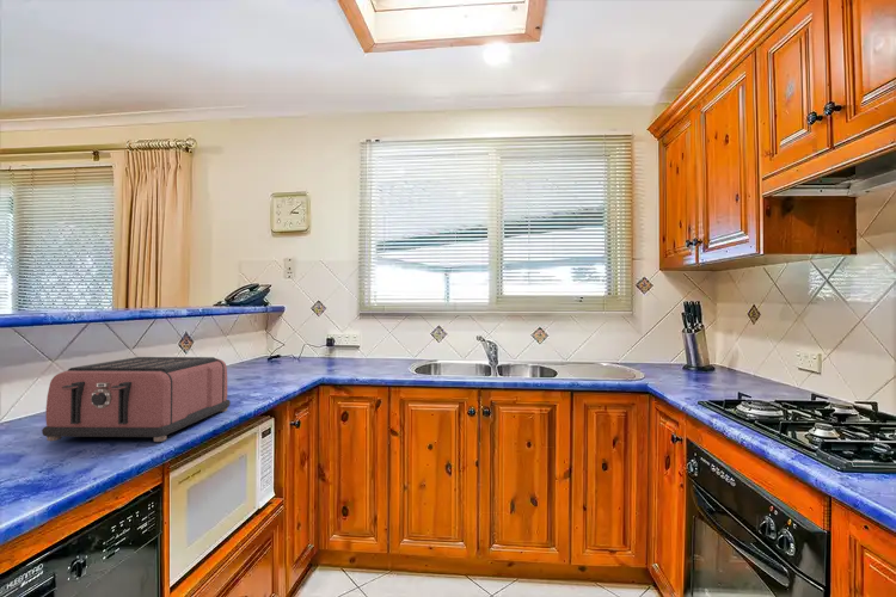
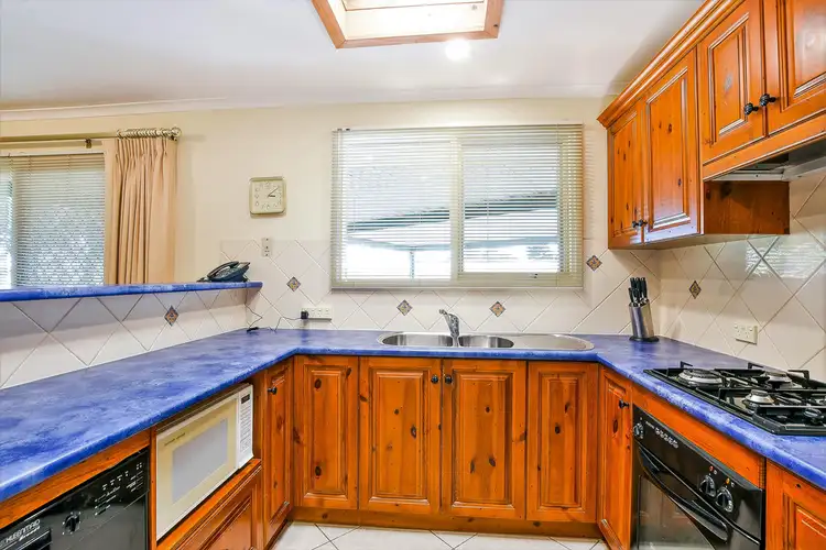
- toaster (143, 394)
